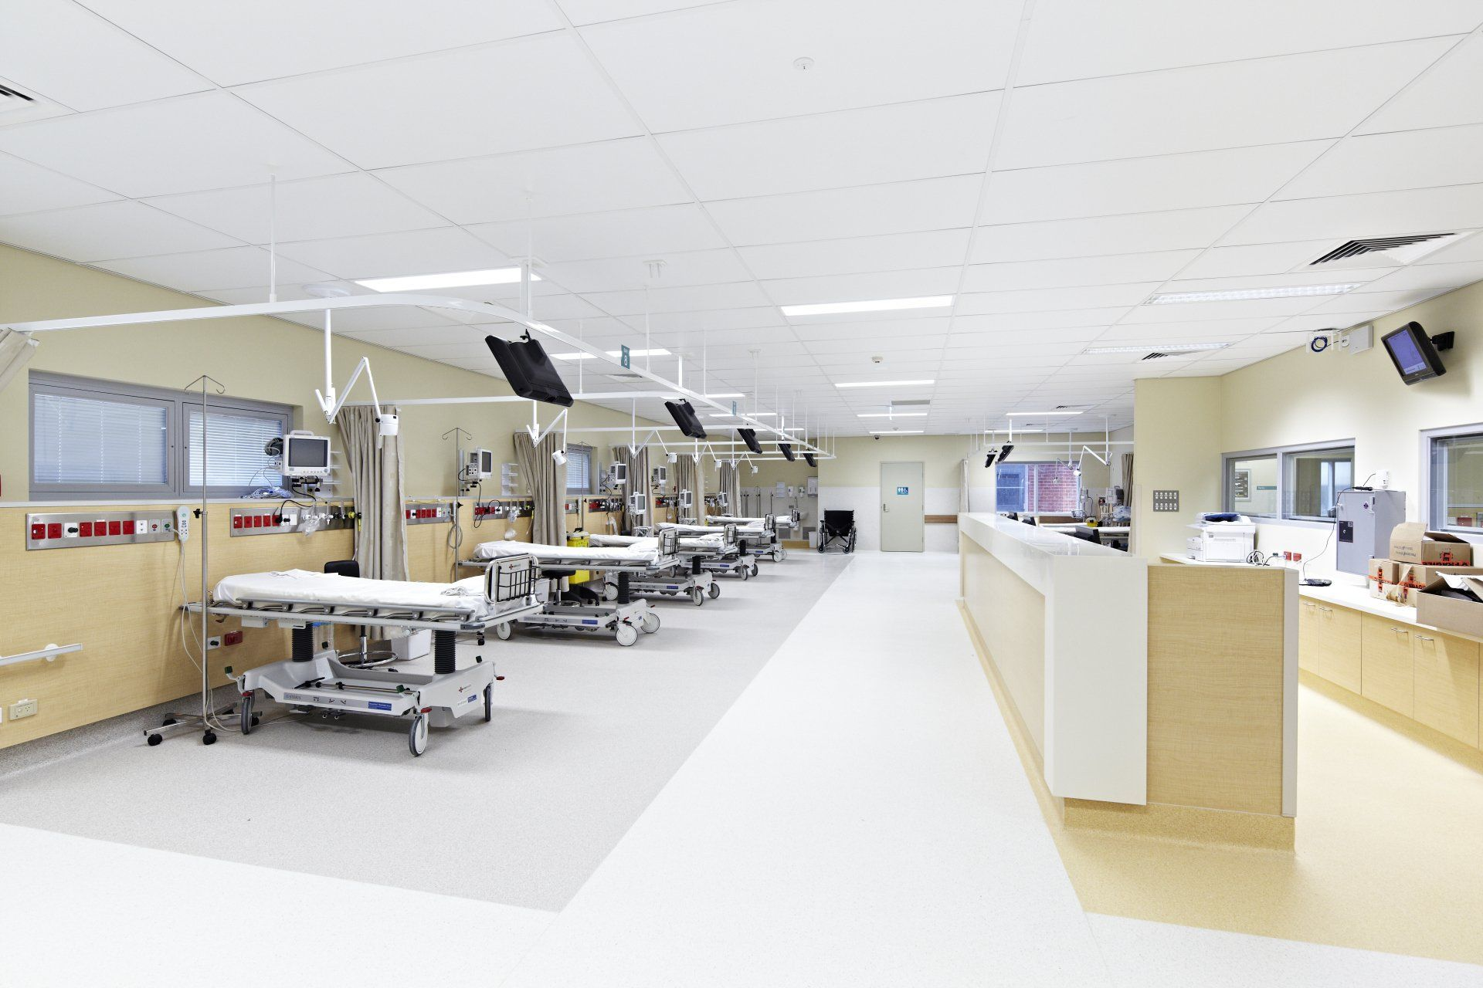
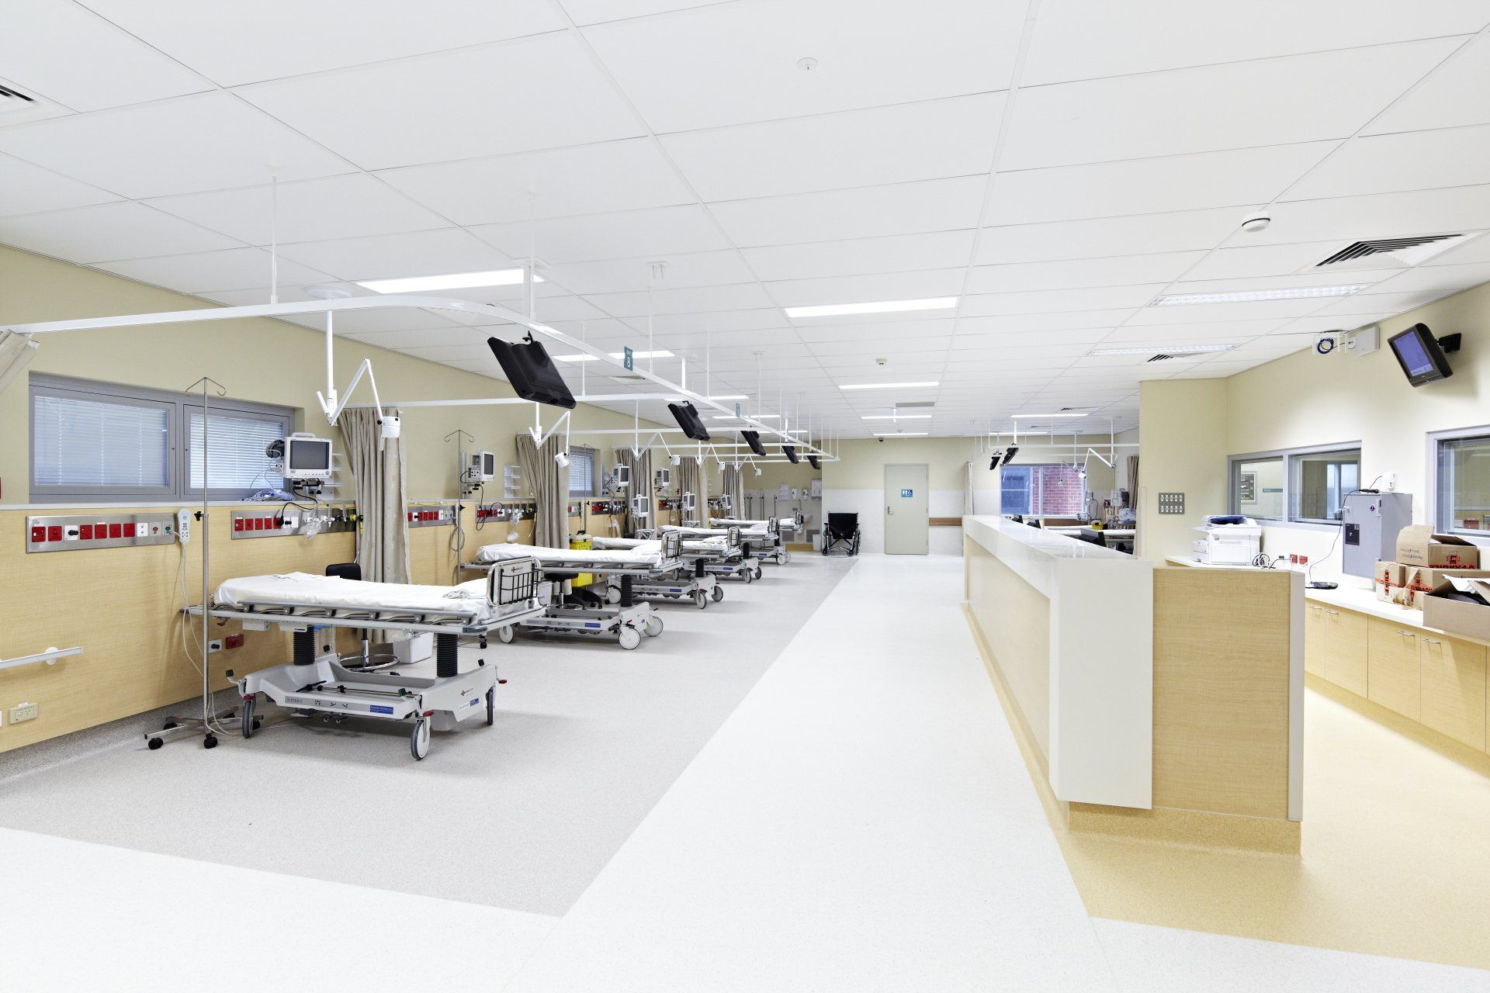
+ smoke detector (1256, 222)
